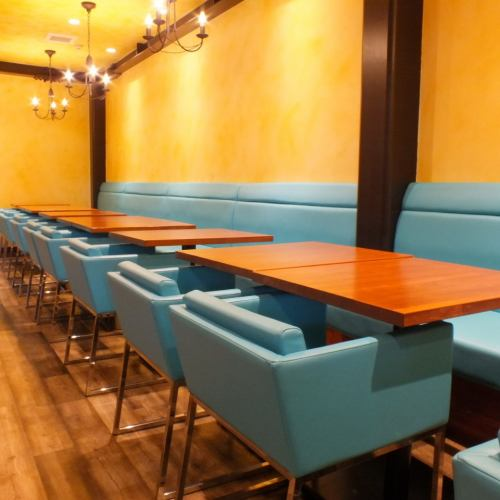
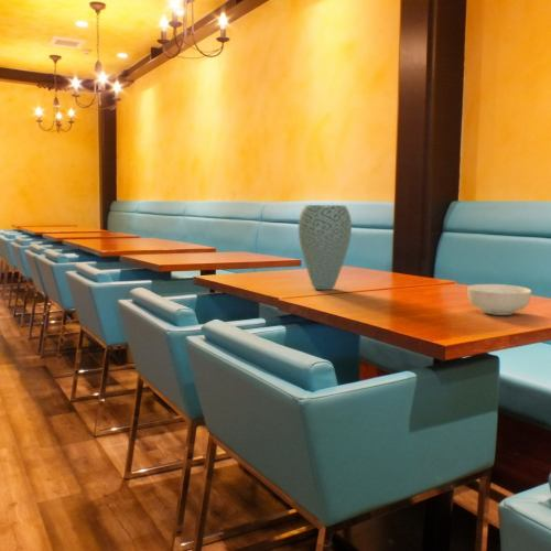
+ cereal bowl (498, 300)
+ vase (324, 247)
